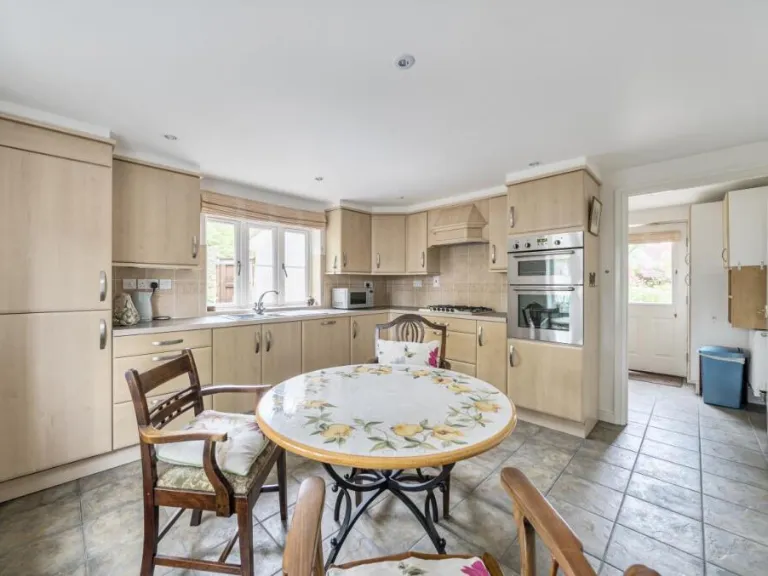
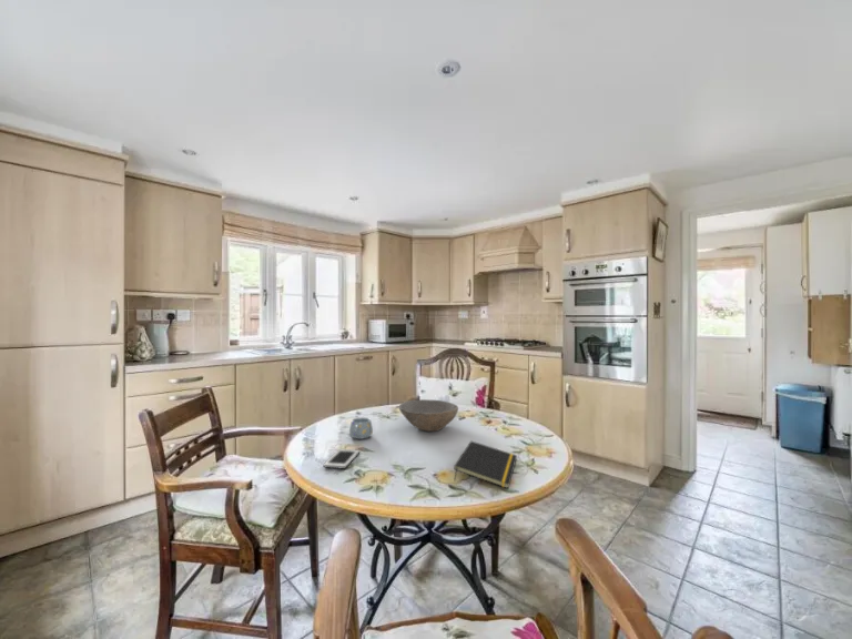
+ mug (359, 429)
+ cell phone (342, 458)
+ bowl (428, 416)
+ notepad (487, 462)
